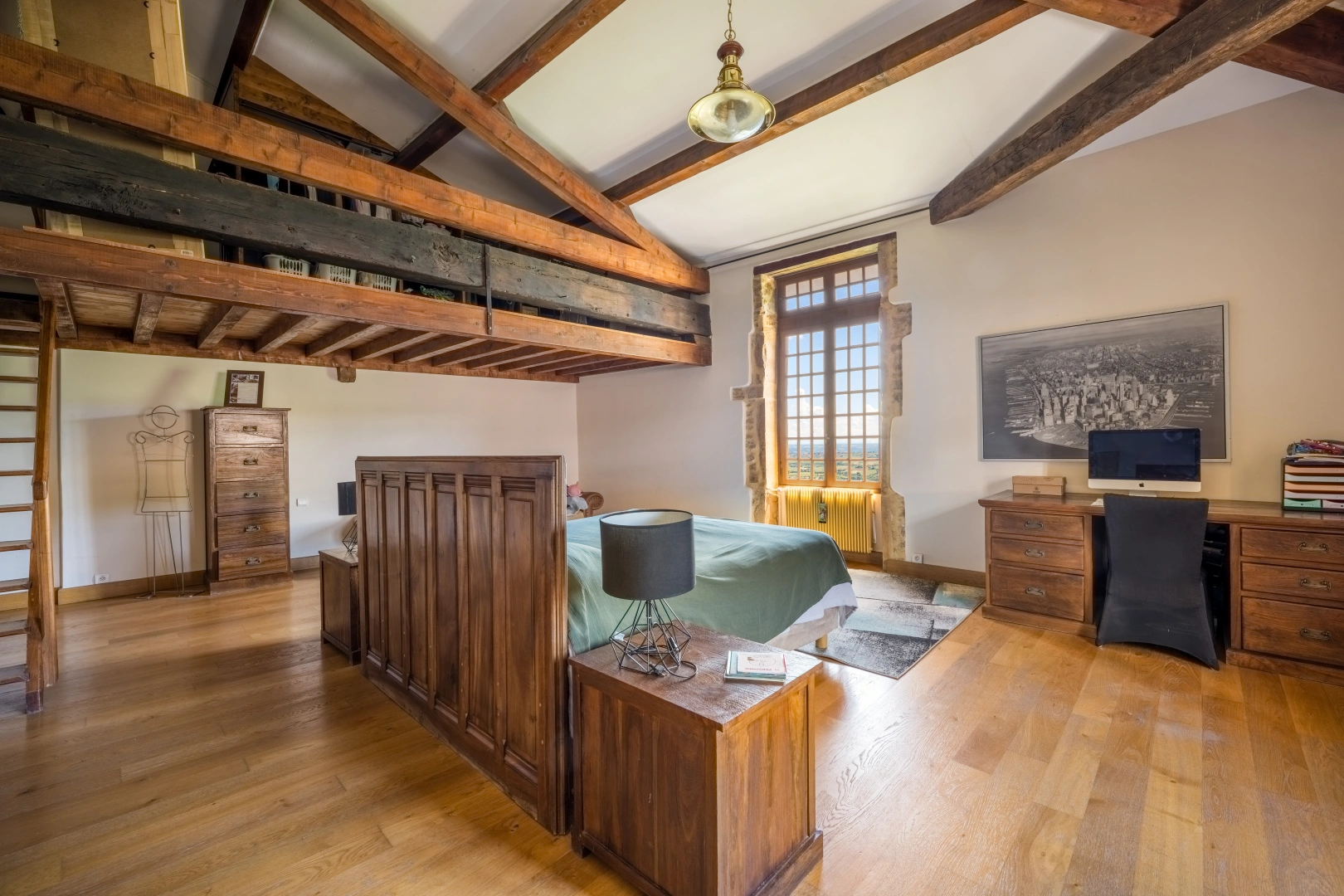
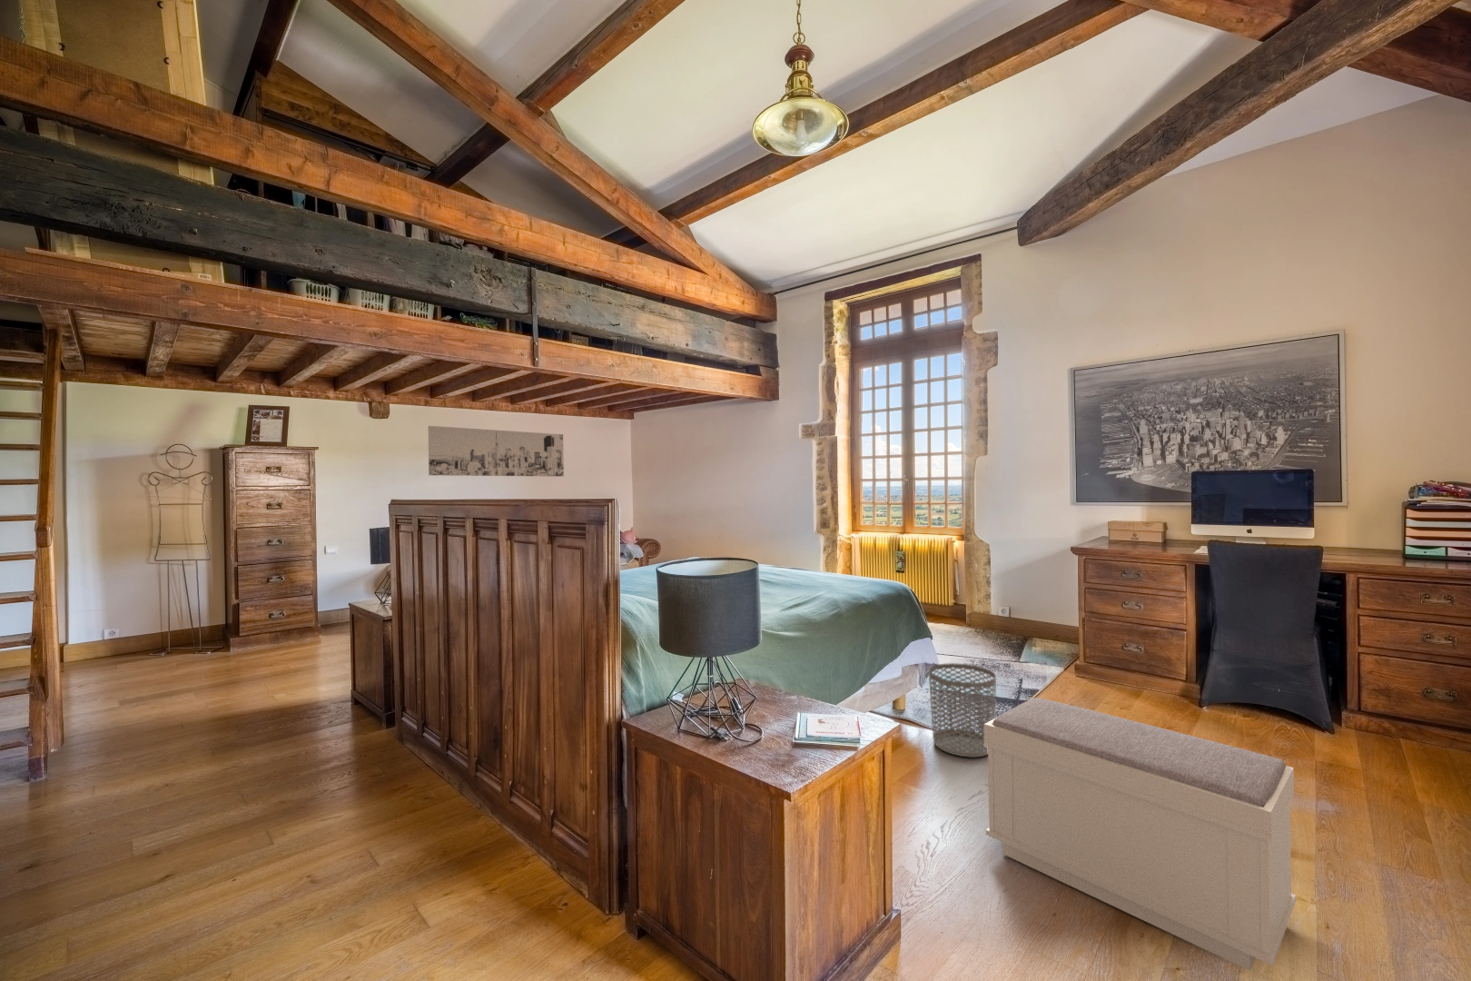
+ bench (1126, 807)
+ waste bin (962, 708)
+ wall art (501, 453)
